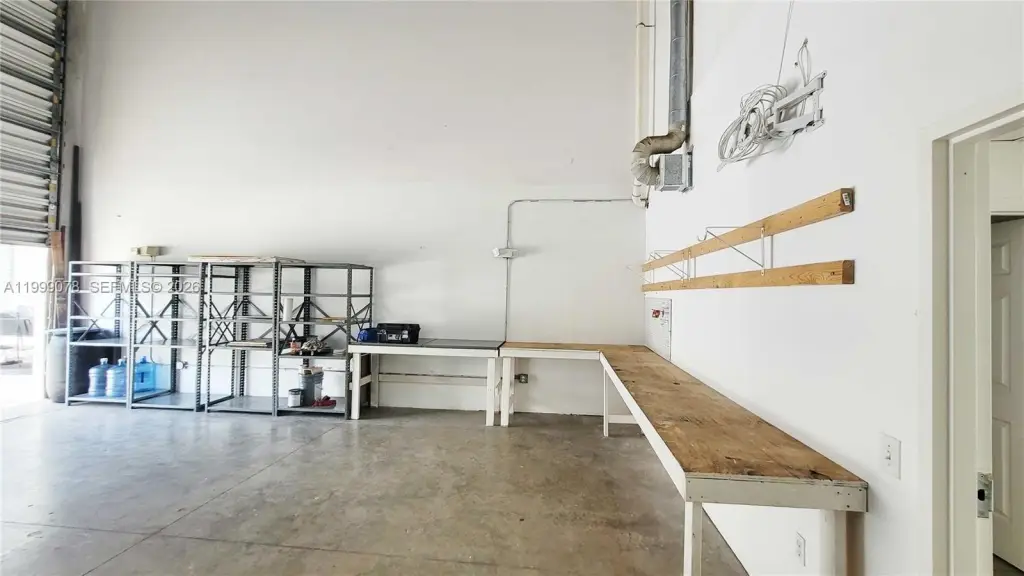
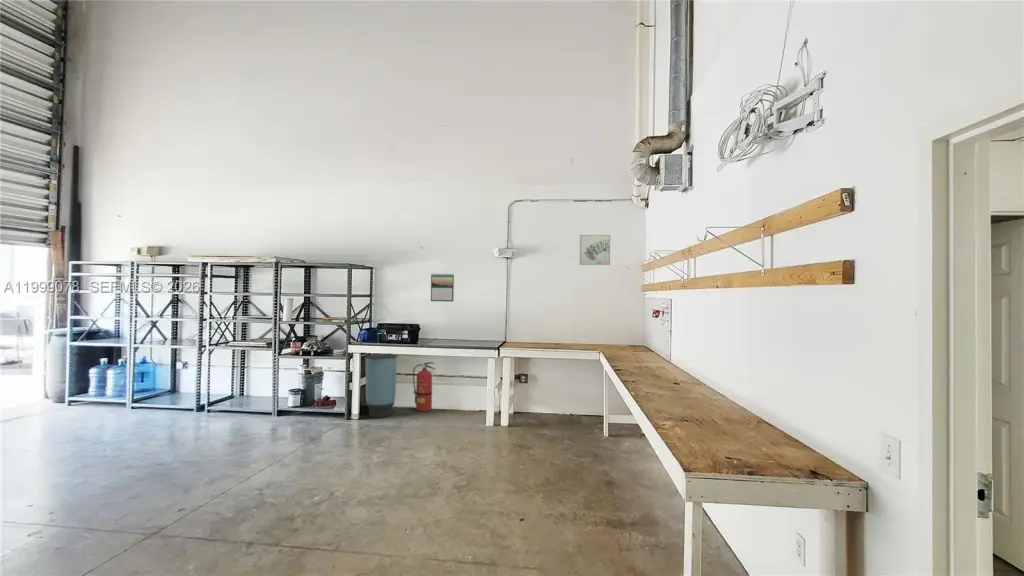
+ calendar (442, 287)
+ wall art (594, 249)
+ trash can (382, 383)
+ fire extinguisher (423, 385)
